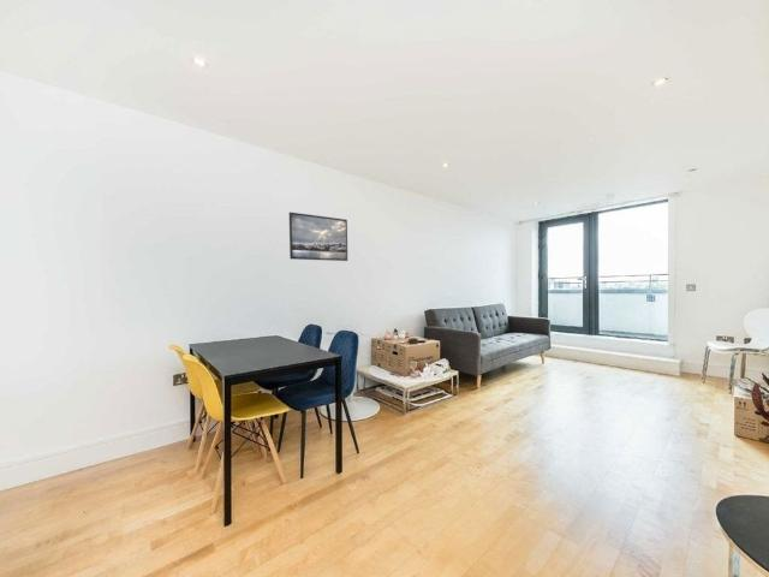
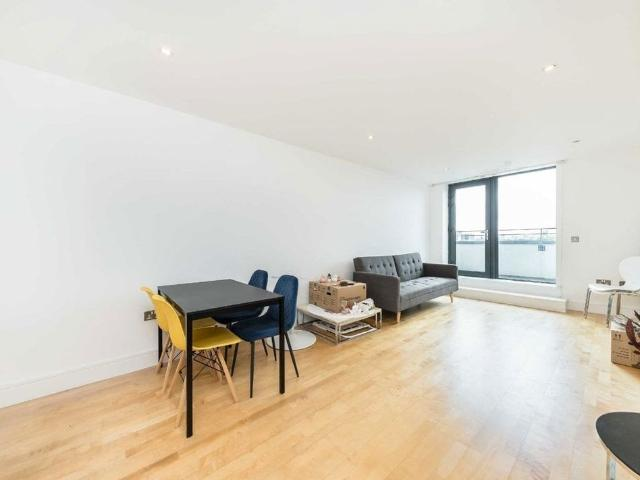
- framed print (320, 238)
